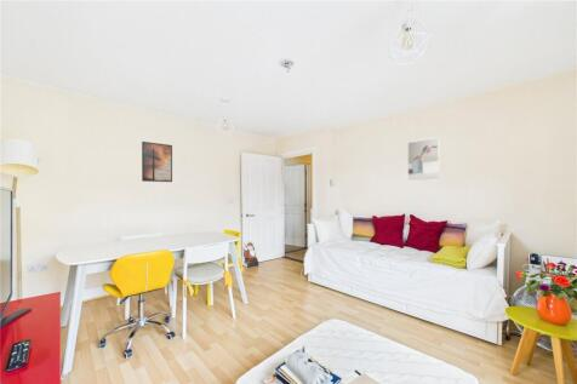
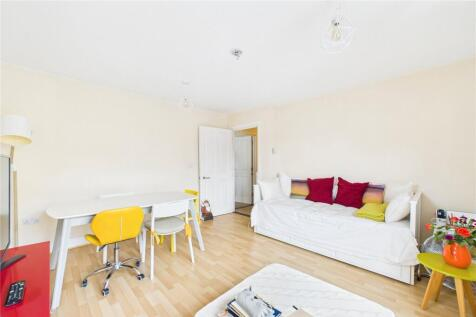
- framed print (422, 160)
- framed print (158, 162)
